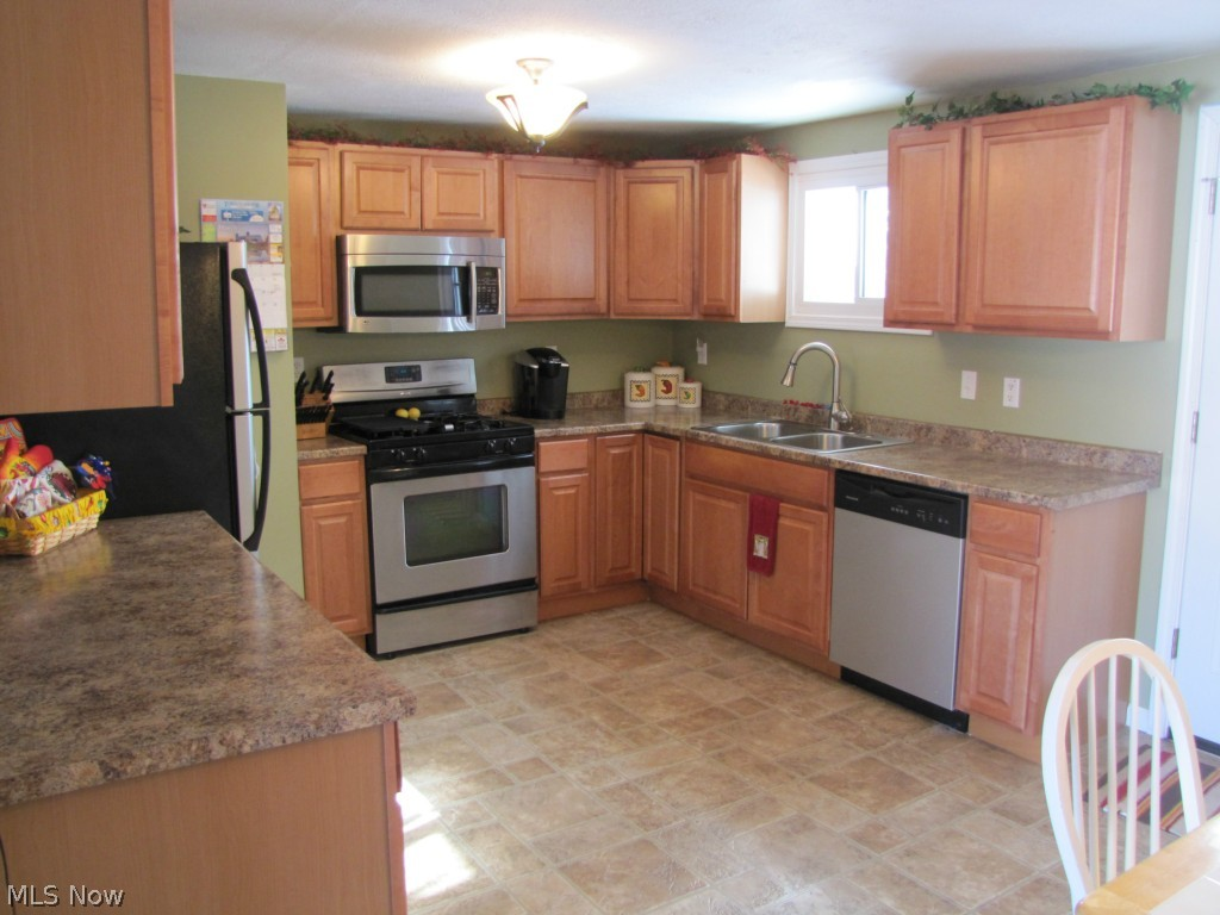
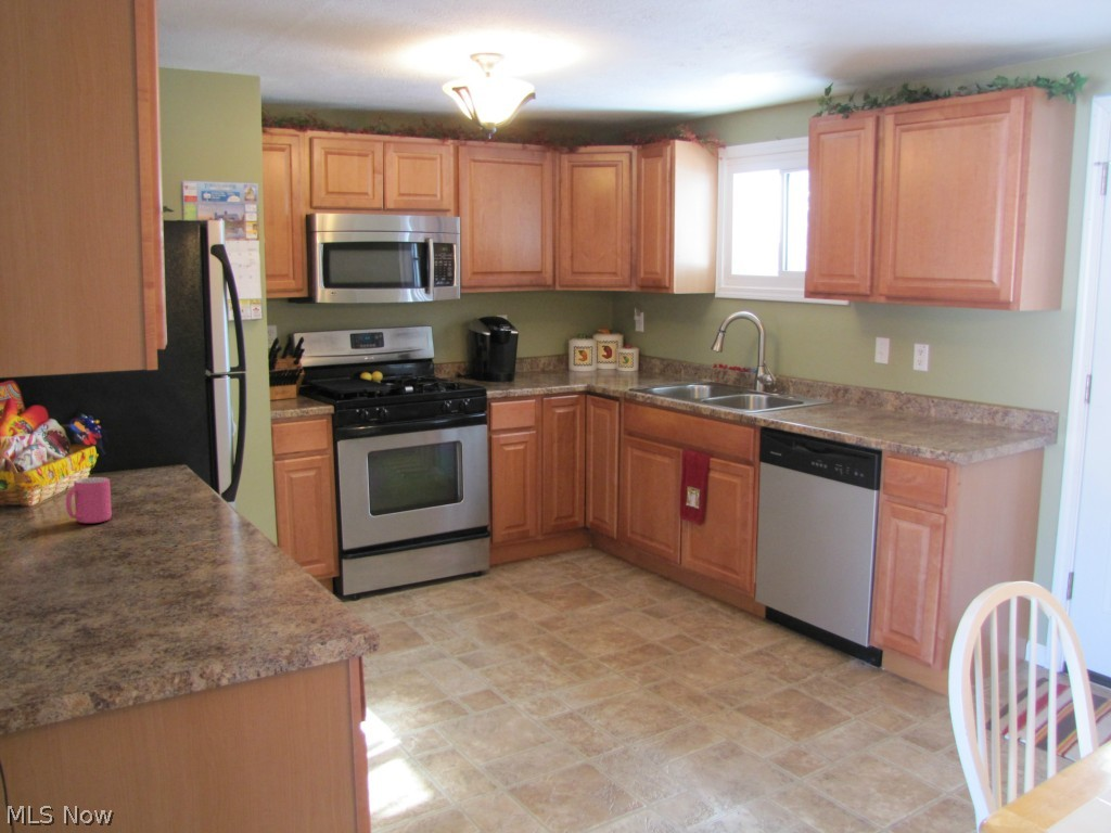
+ mug (87, 501)
